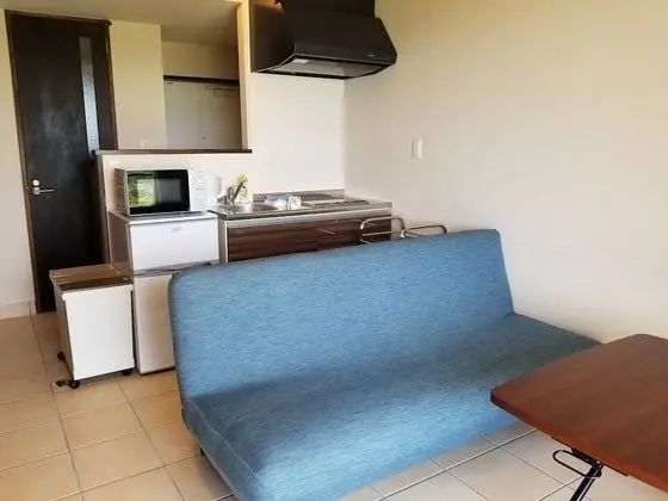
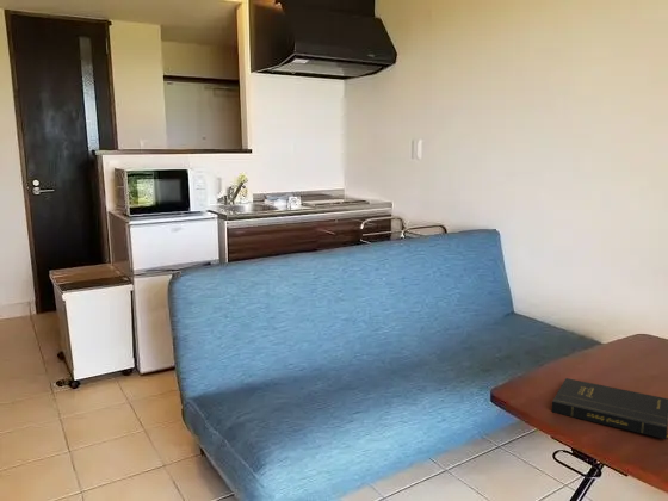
+ book (613, 406)
